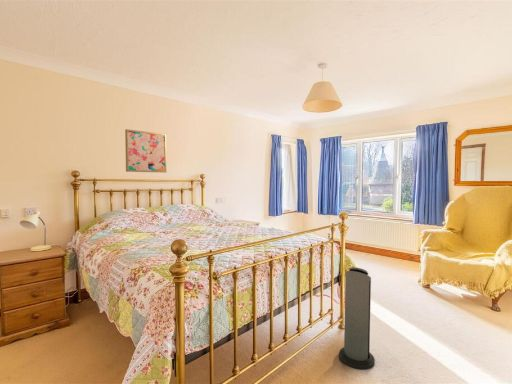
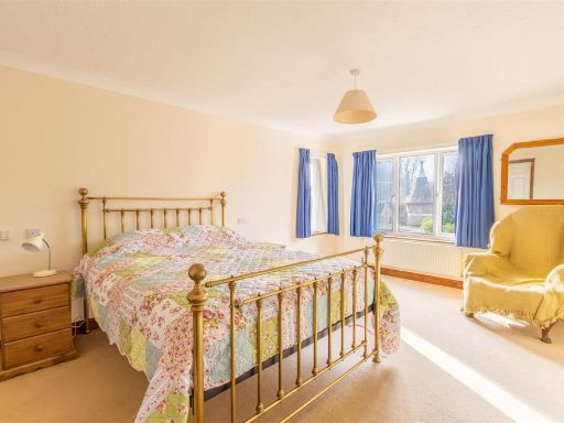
- wall art (146, 152)
- air purifier (357, 313)
